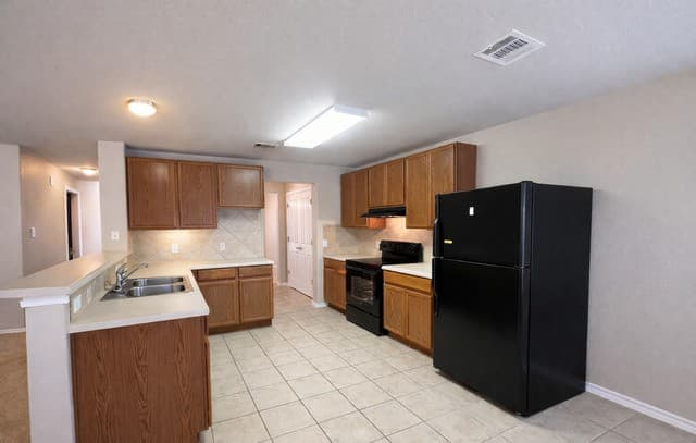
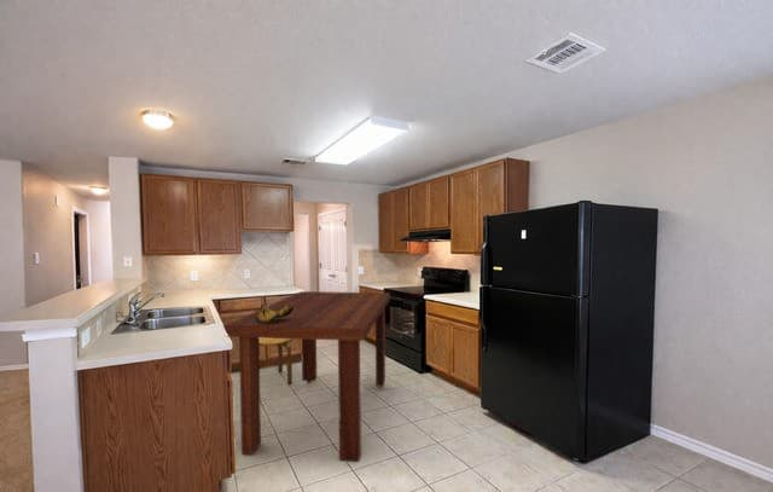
+ dining table (315, 359)
+ stool (279, 358)
+ banana bunch (273, 312)
